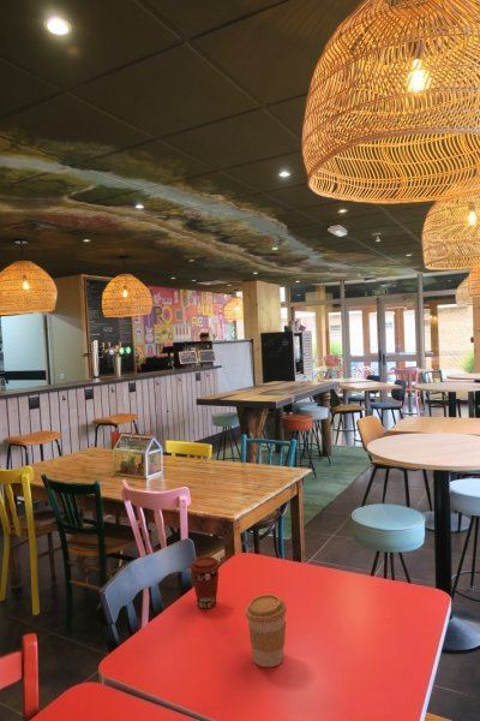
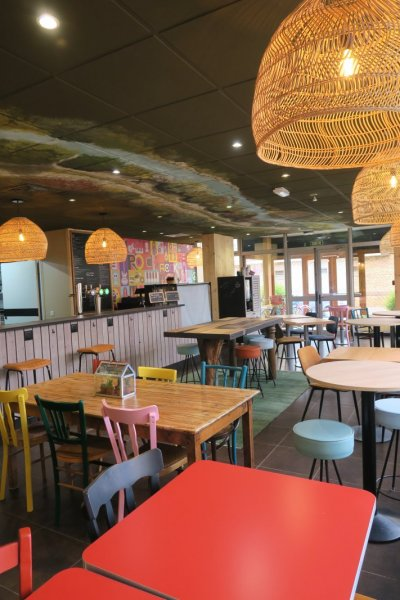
- coffee cup (205, 582)
- coffee cup (266, 628)
